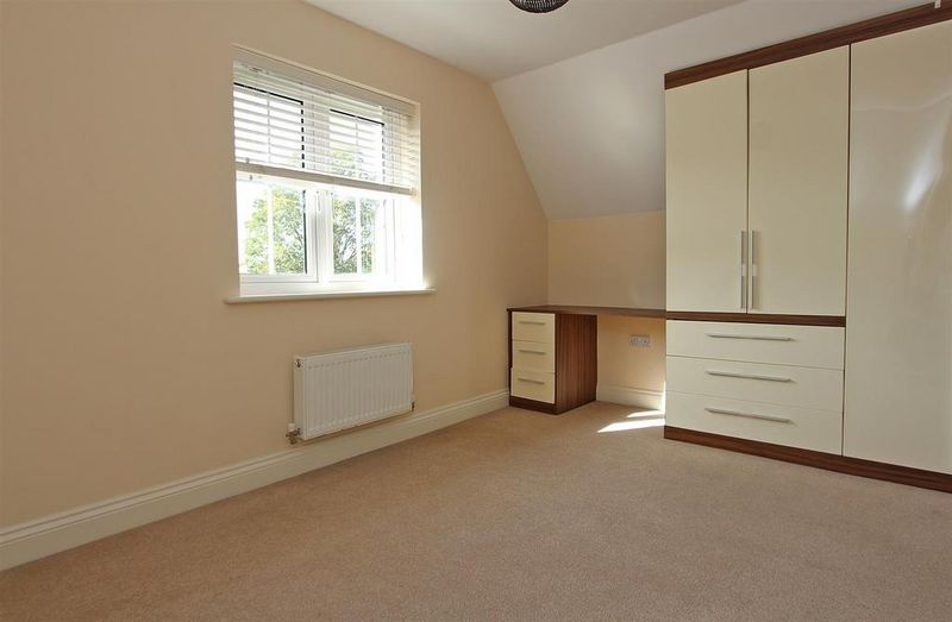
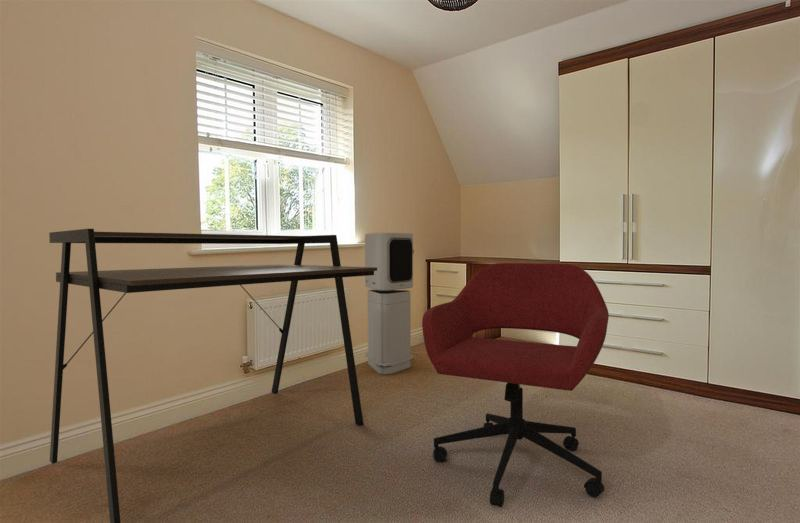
+ desk (259, 306)
+ office chair (517, 365)
+ air purifier (383, 300)
